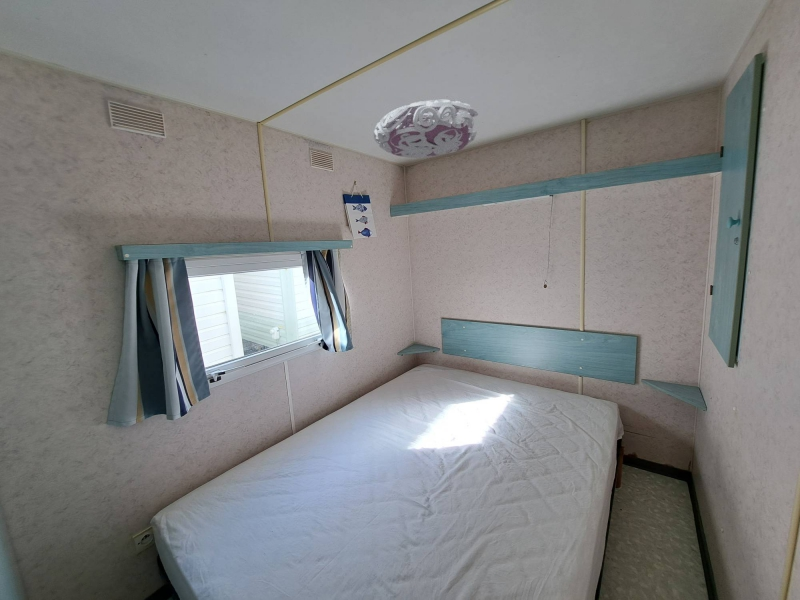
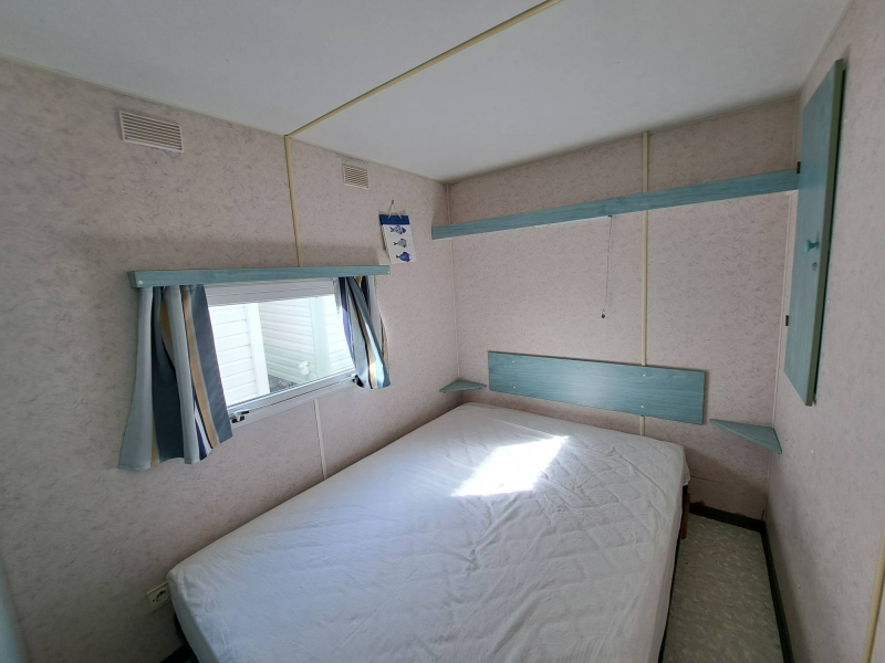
- ceiling light (424, 132)
